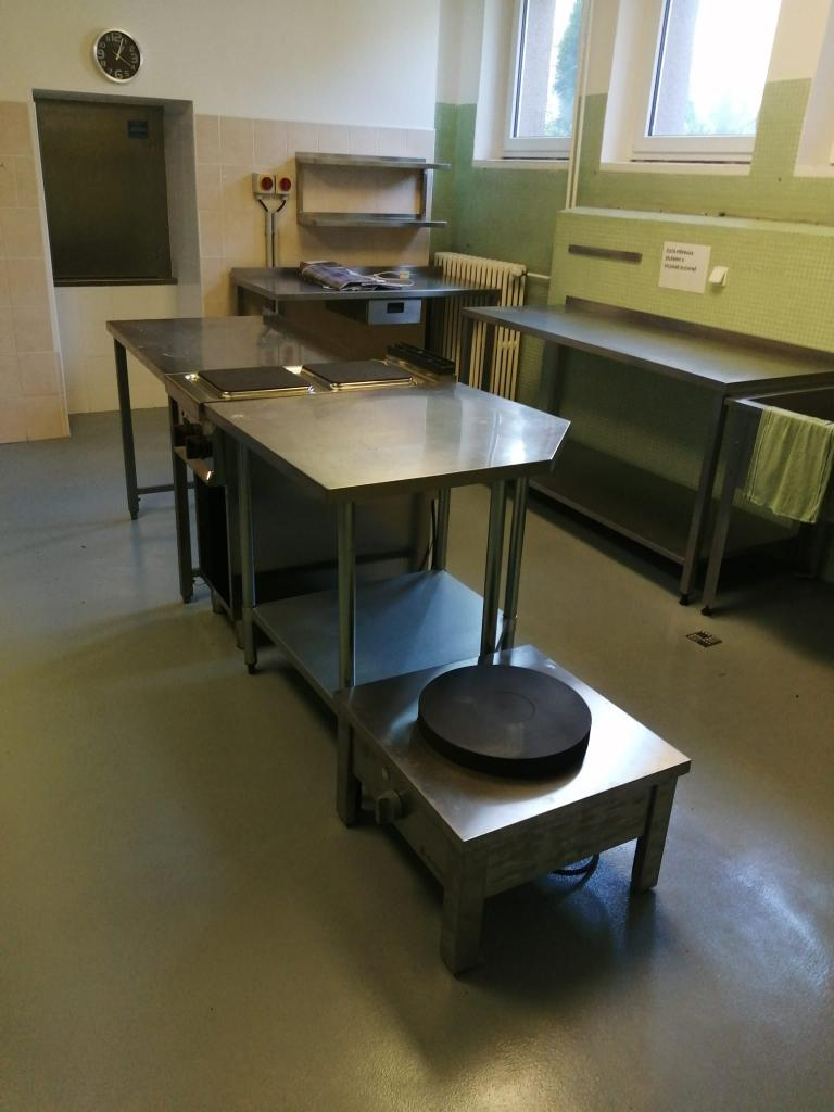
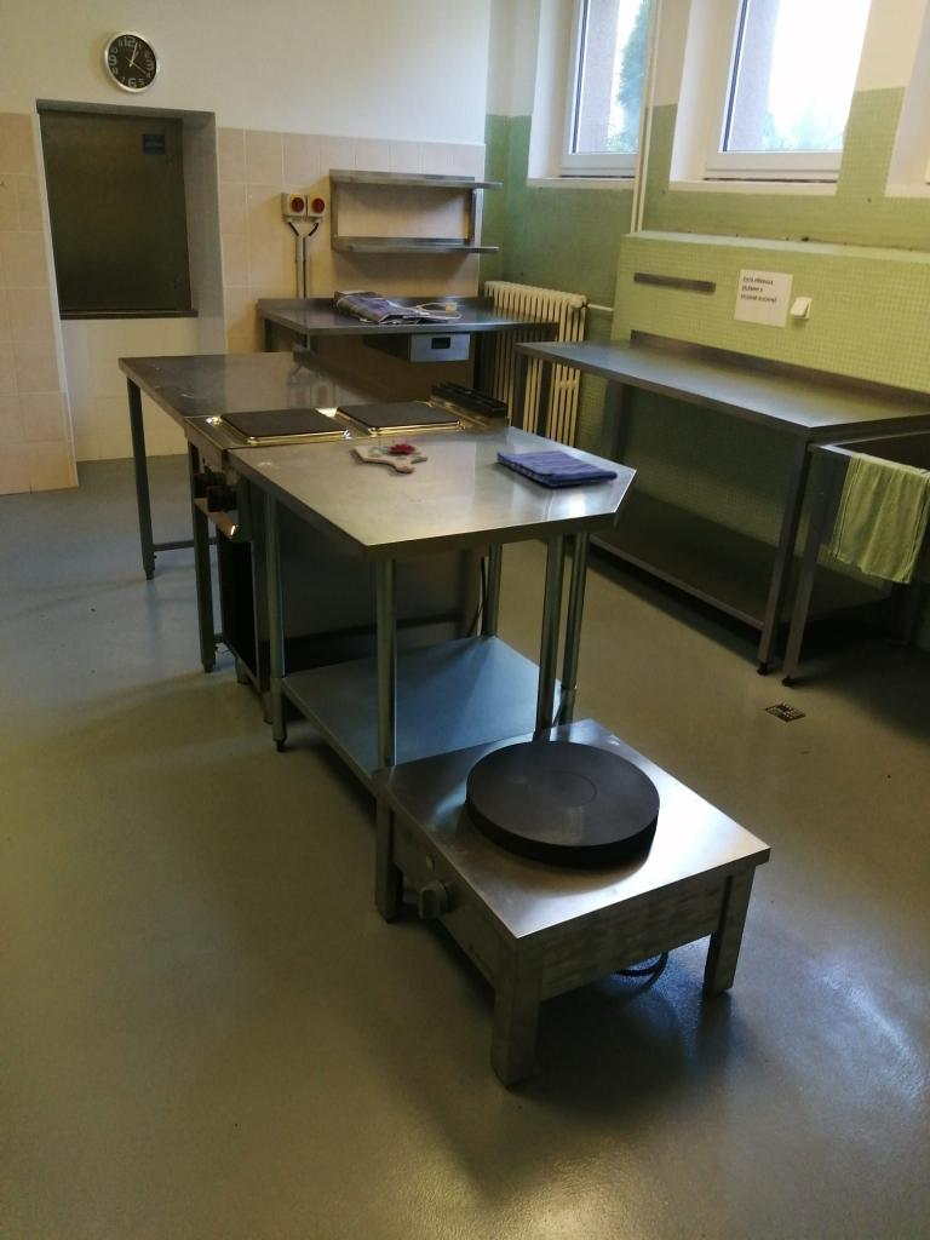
+ dish towel (555, 464)
+ cutting board (395, 453)
